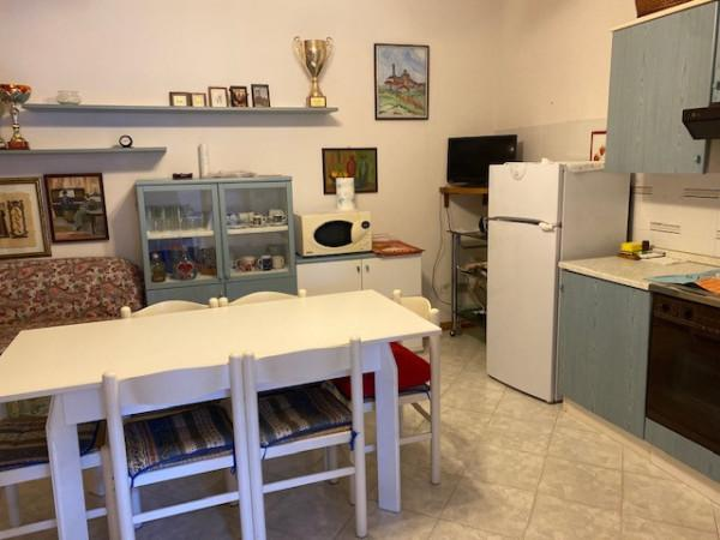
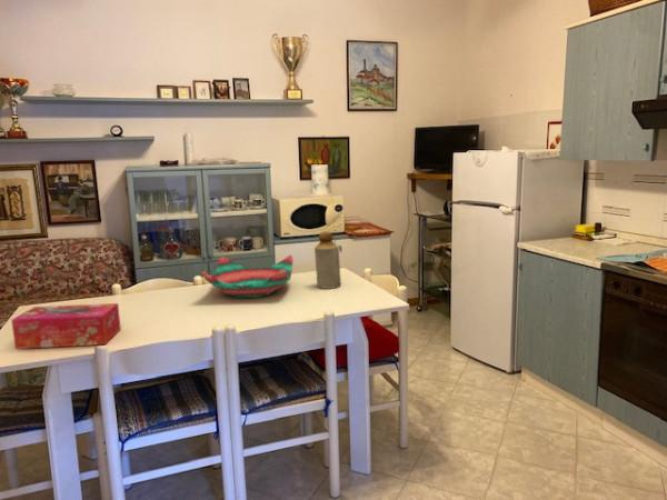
+ decorative bowl (250, 278)
+ bottle (327, 259)
+ tissue box (68, 324)
